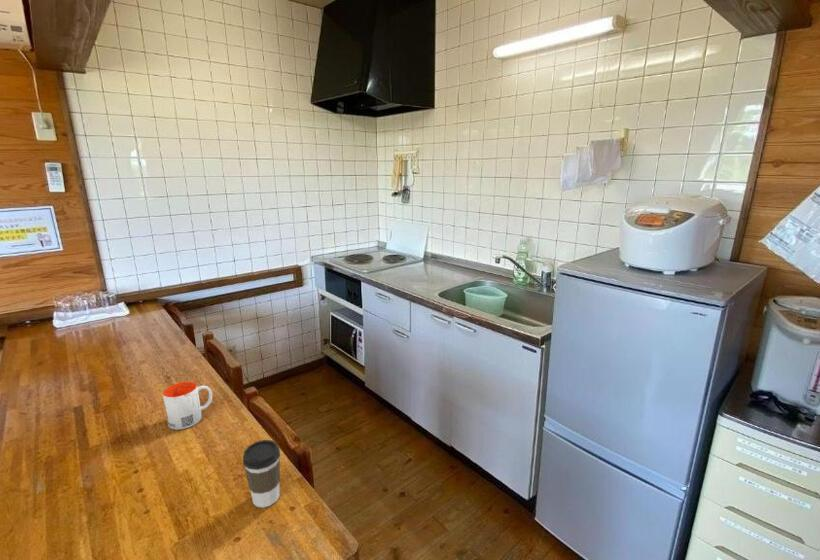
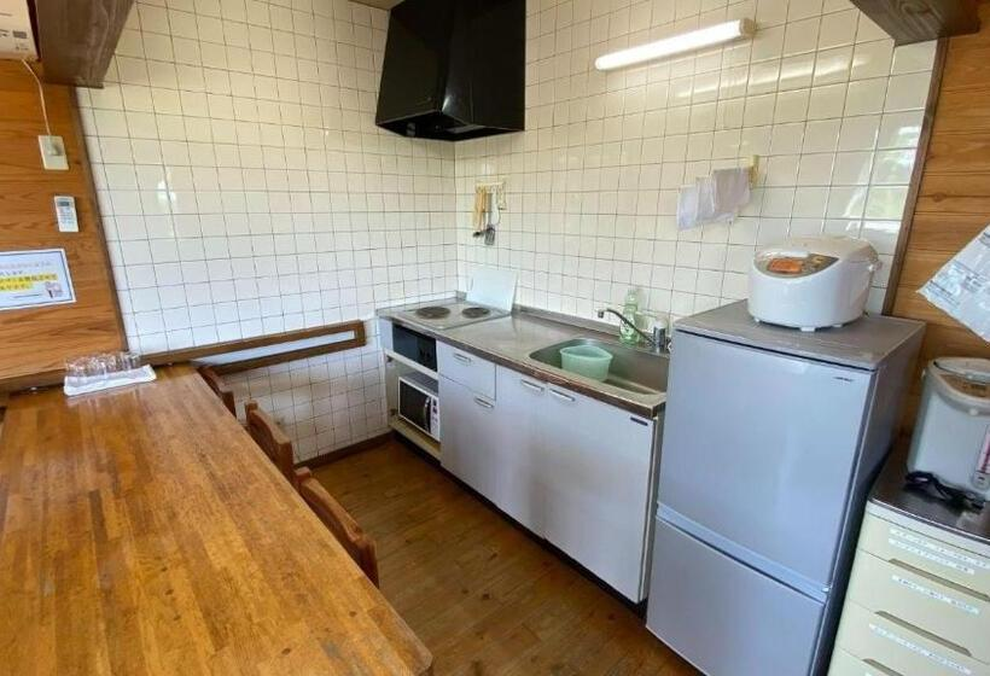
- coffee cup (263, 474)
- mug (189, 402)
